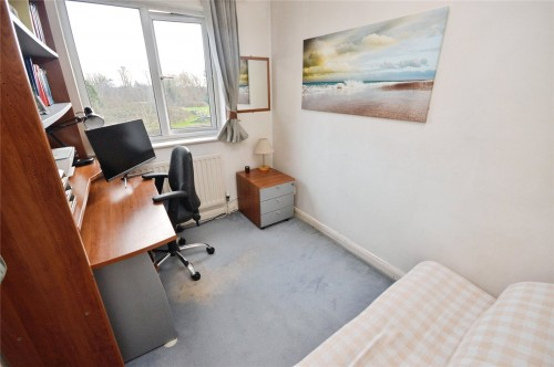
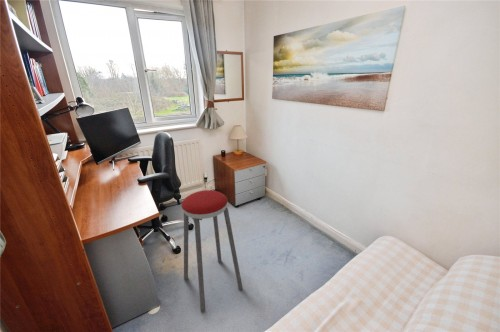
+ music stool (216, 243)
